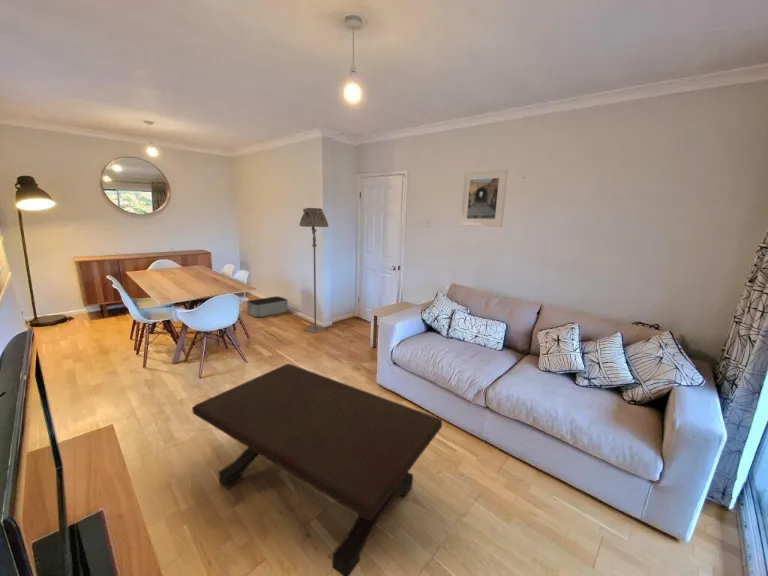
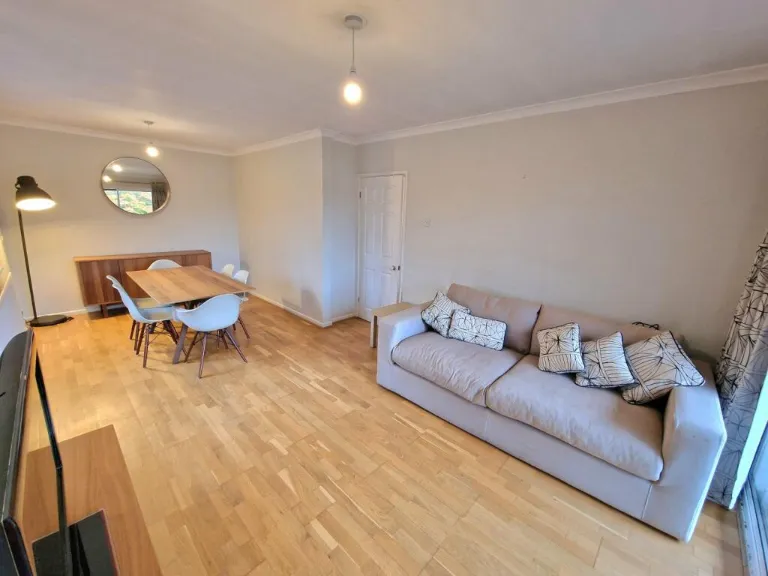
- coffee table (316, 449)
- floor lamp (314, 271)
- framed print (482, 199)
- storage bin (267, 306)
